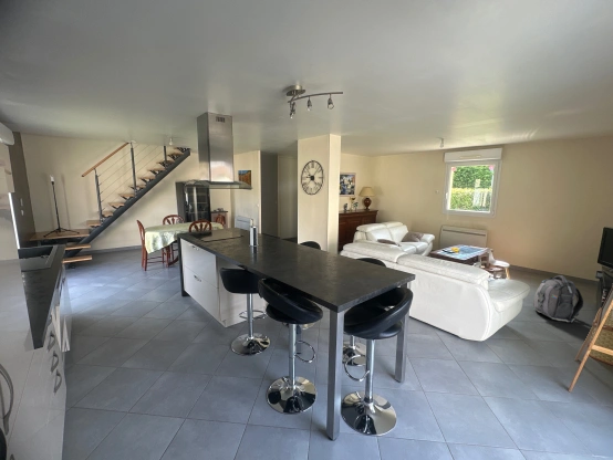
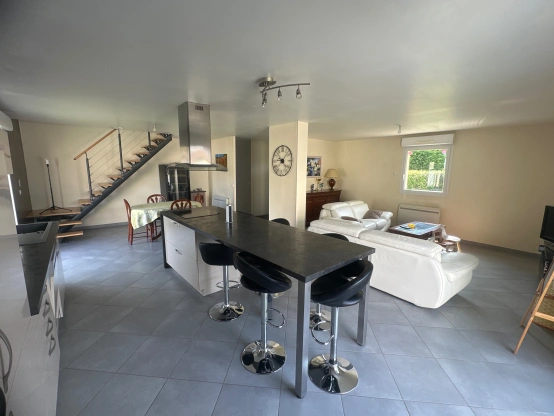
- backpack (558, 295)
